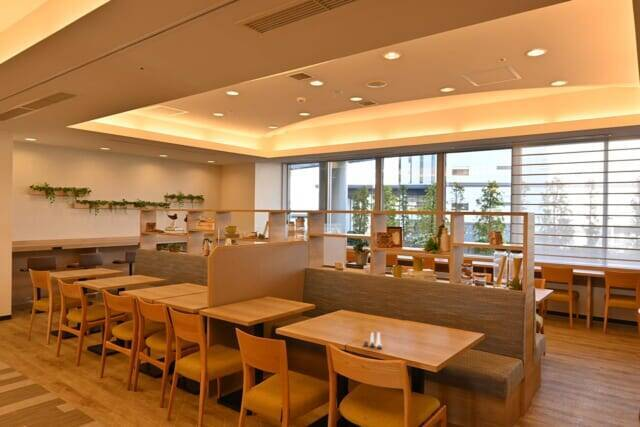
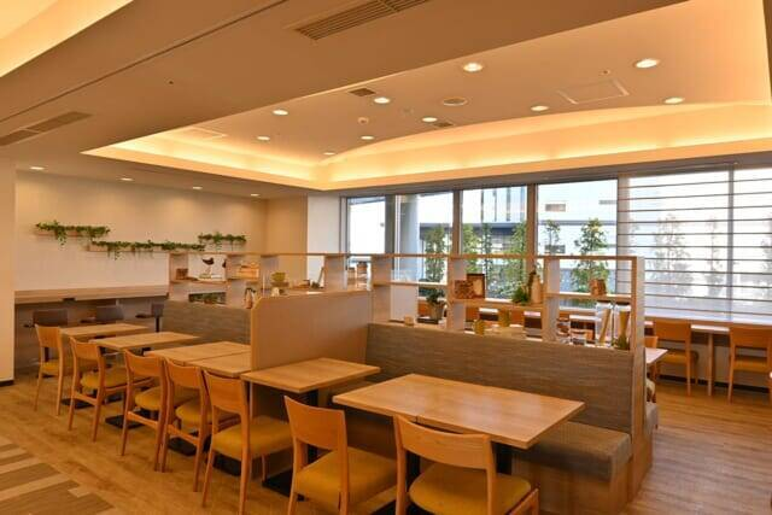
- salt and pepper shaker set (373, 339)
